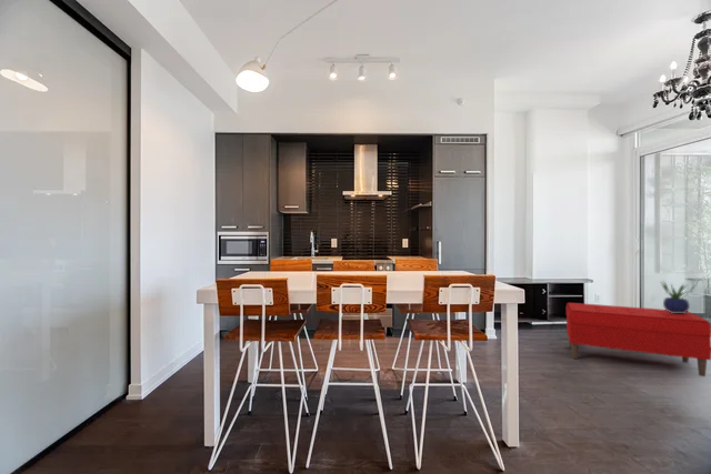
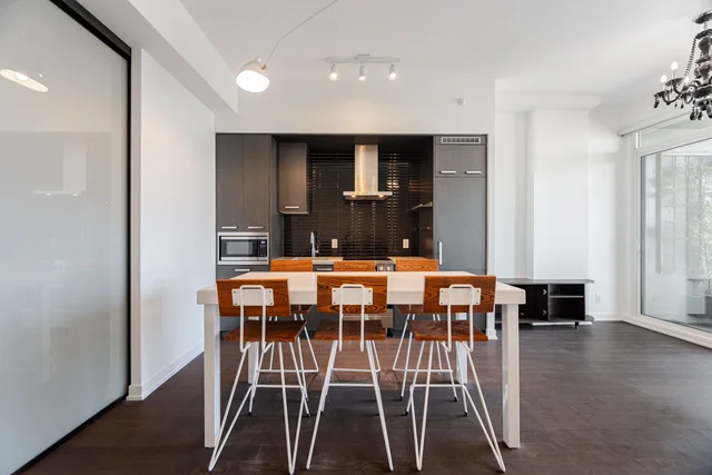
- potted plant (674, 296)
- bench (629, 335)
